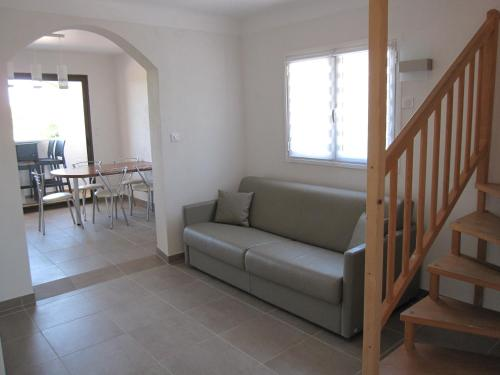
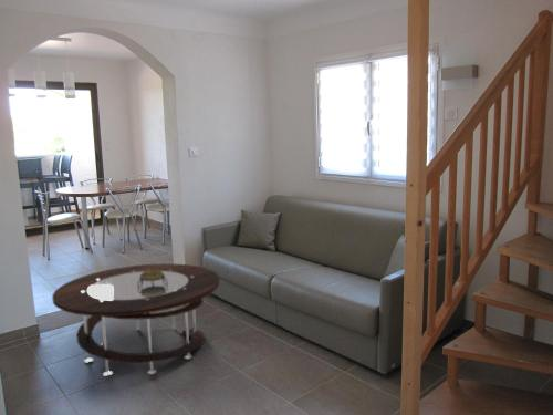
+ decorative bowl (155, 277)
+ coffee table (142, 317)
